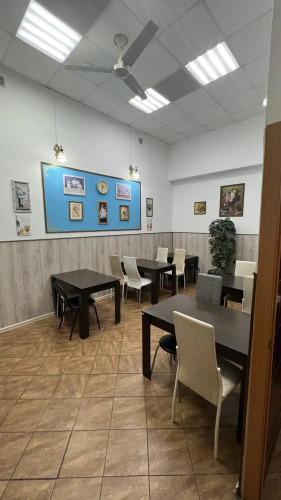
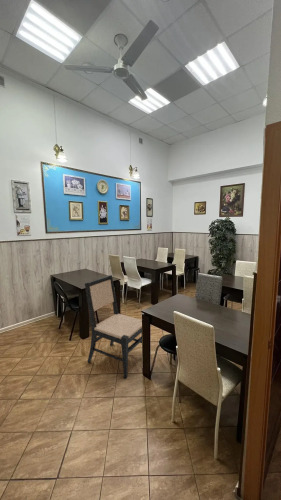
+ chair (117, 321)
